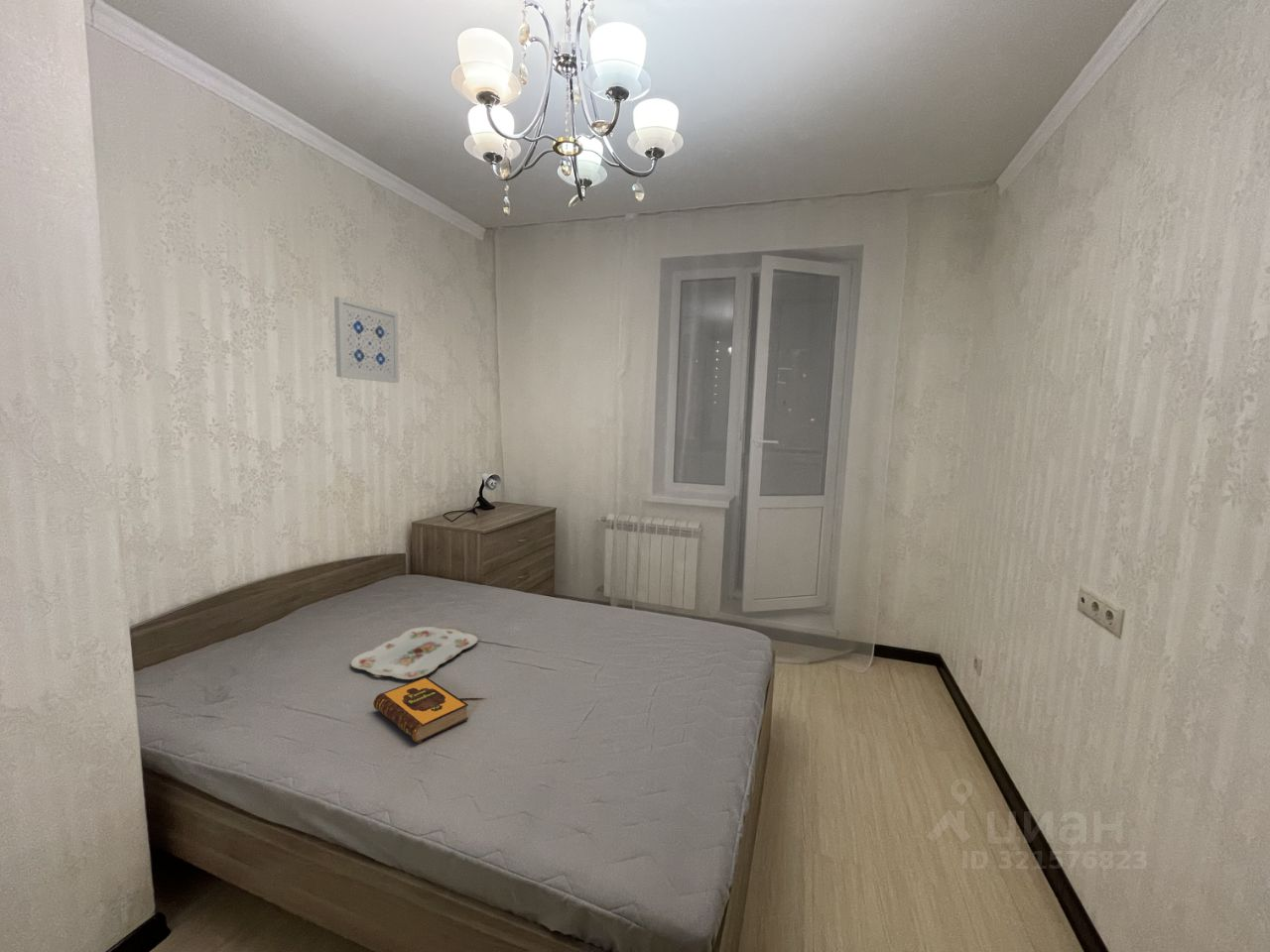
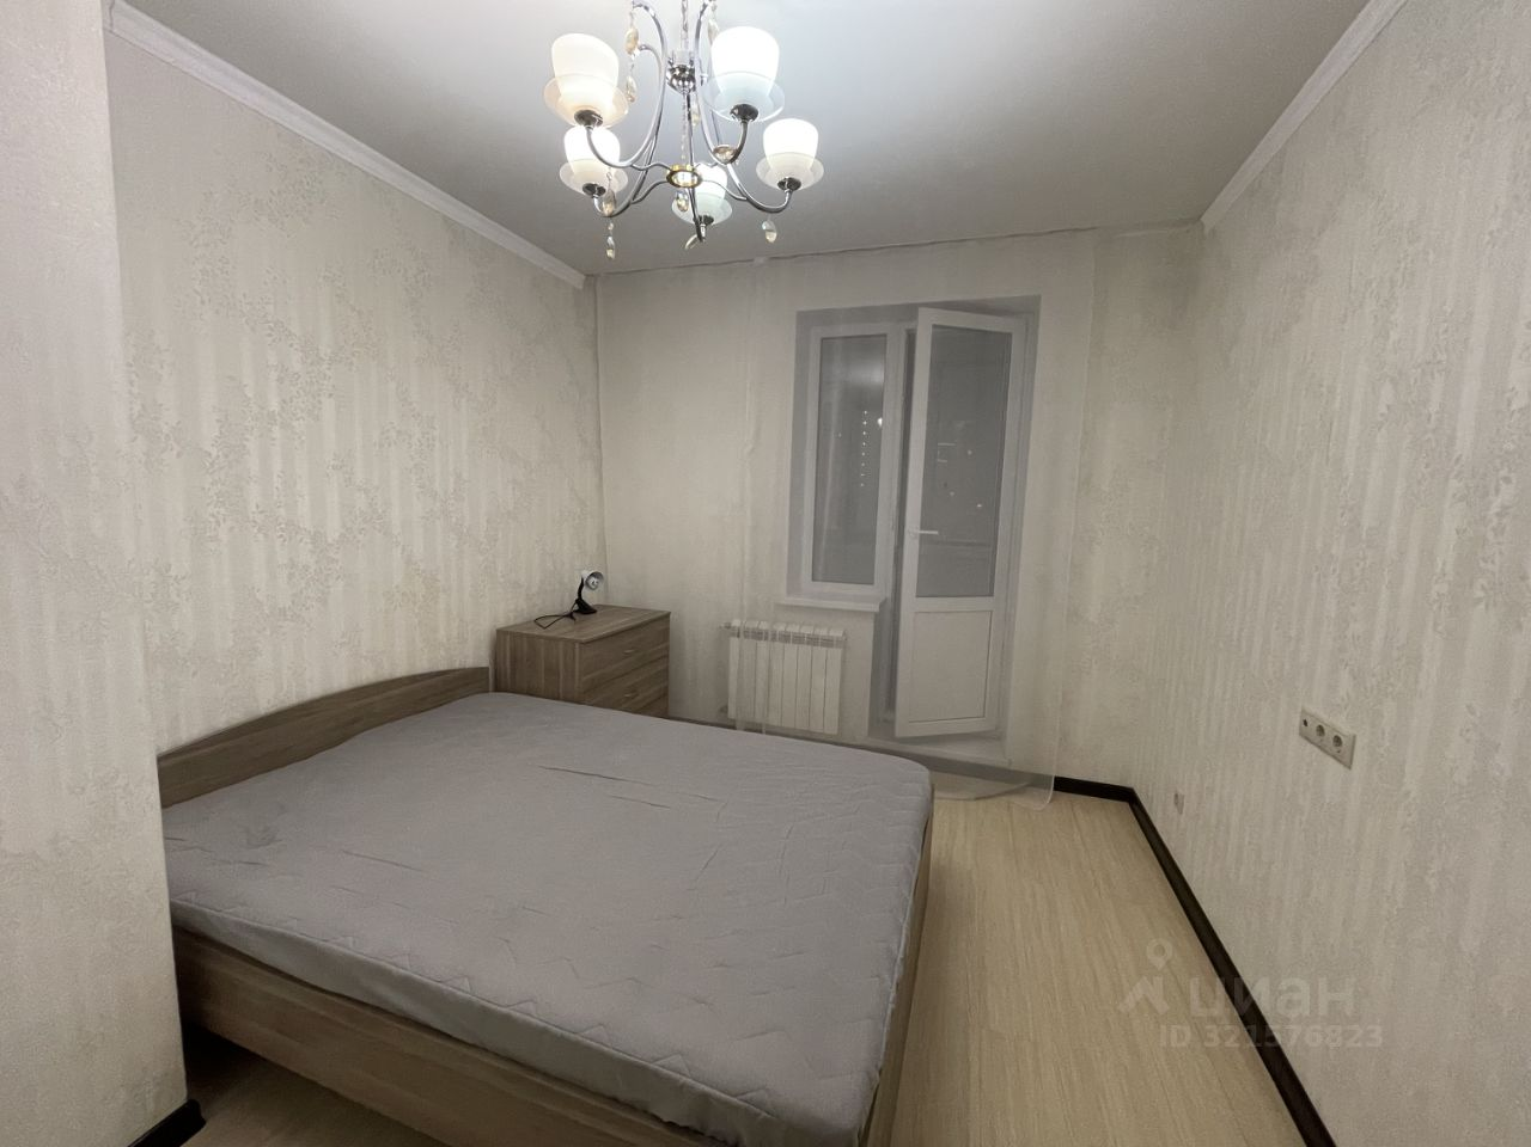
- serving tray (418, 651)
- wall art (368, 342)
- hardback book (420, 707)
